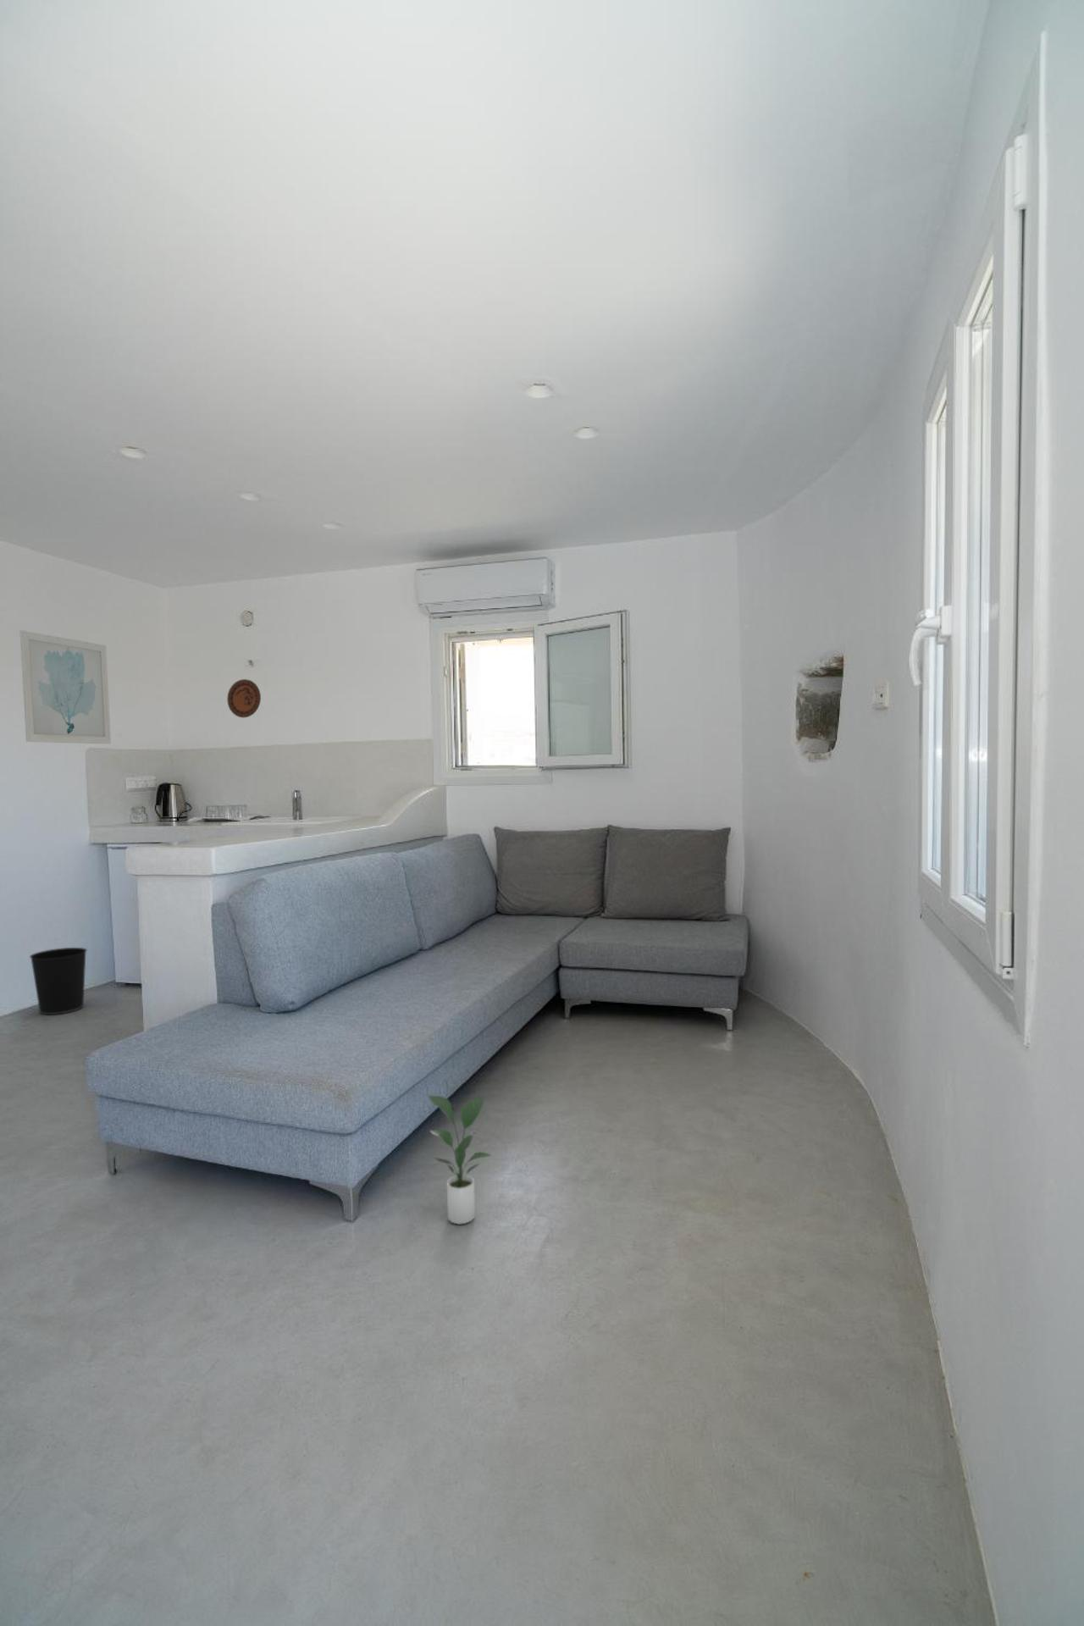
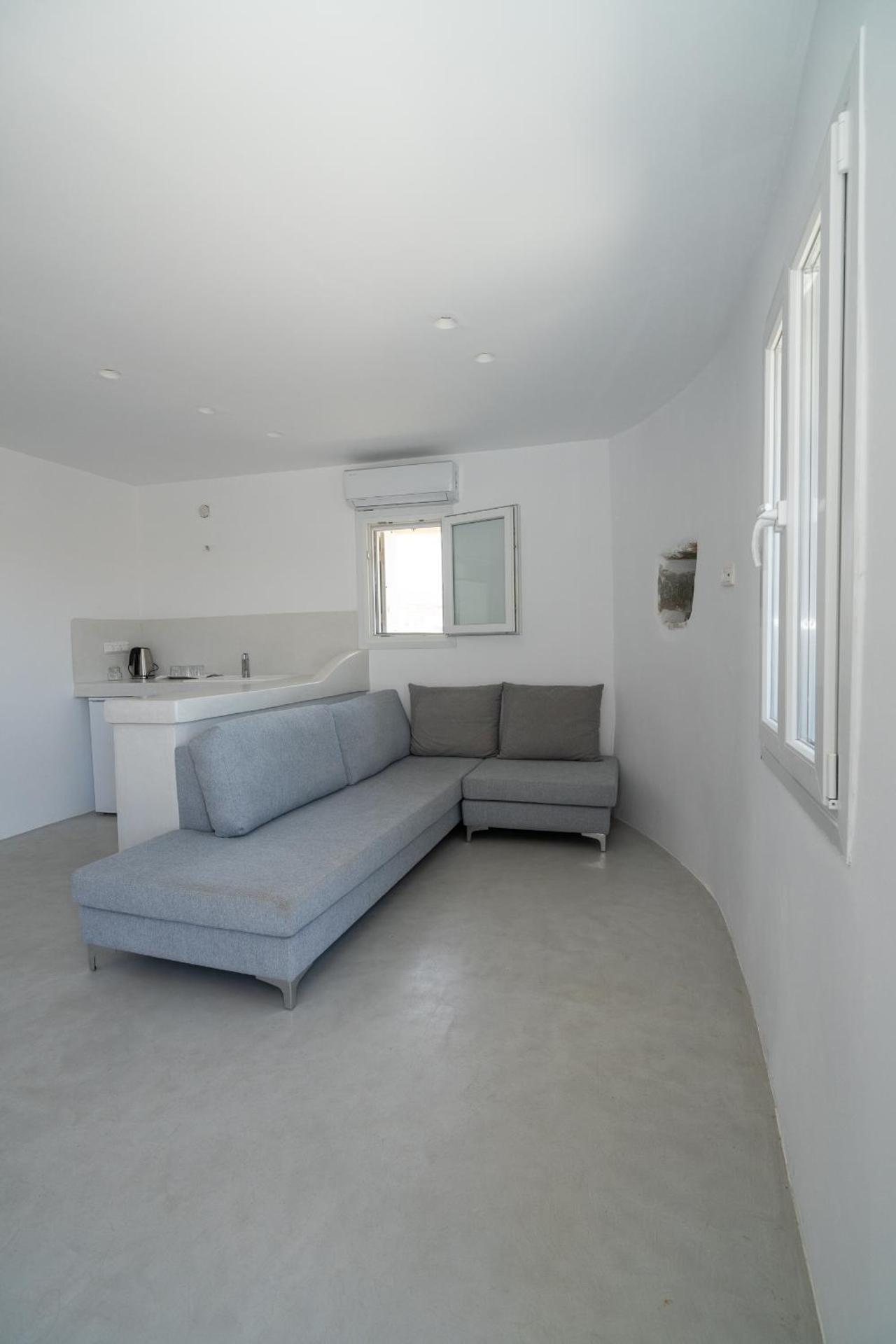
- potted plant (461, 1157)
- decorative plate (244, 698)
- wall art (68, 690)
- wastebasket (60, 981)
